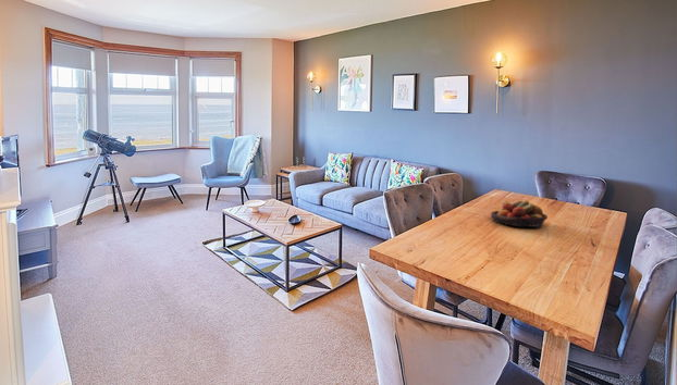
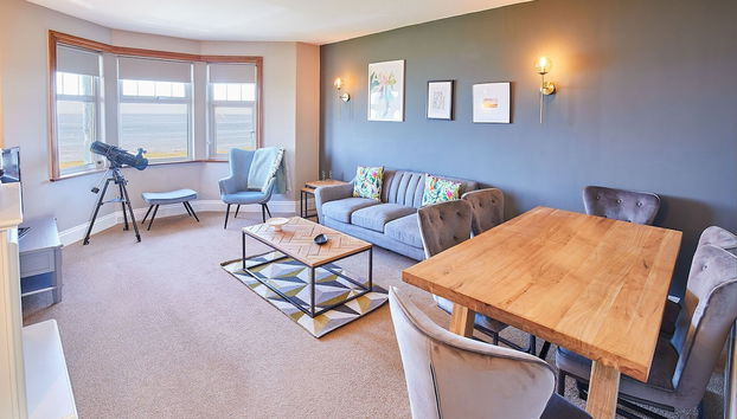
- fruit bowl (517, 211)
